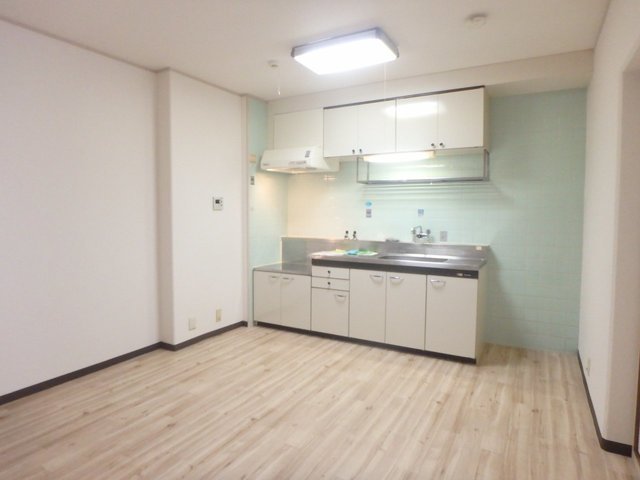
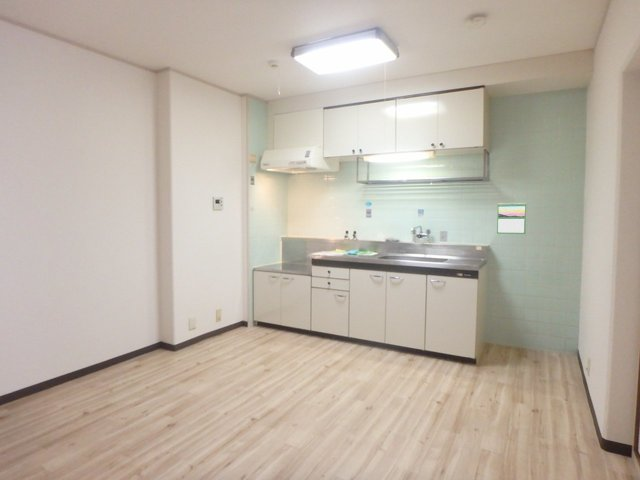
+ calendar (511, 218)
